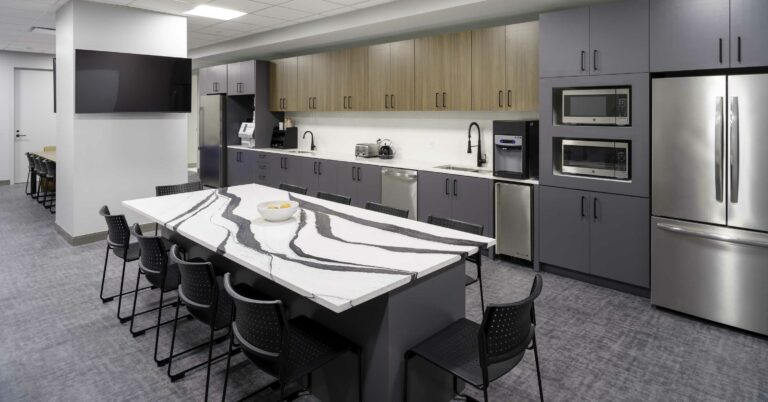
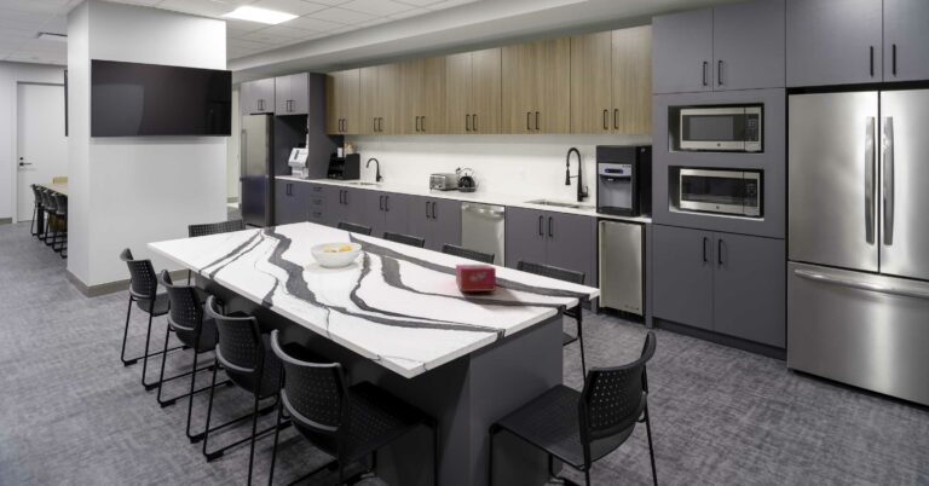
+ tissue box (474, 277)
